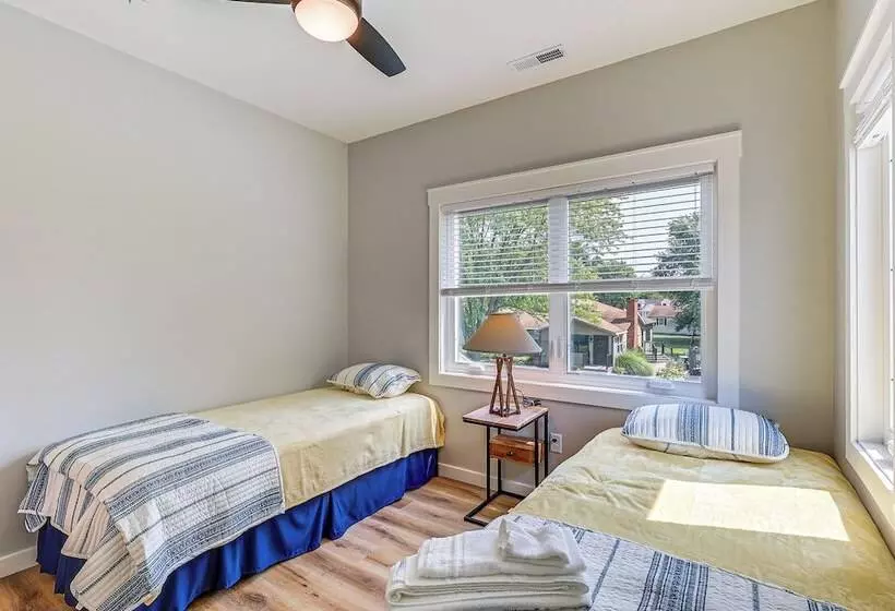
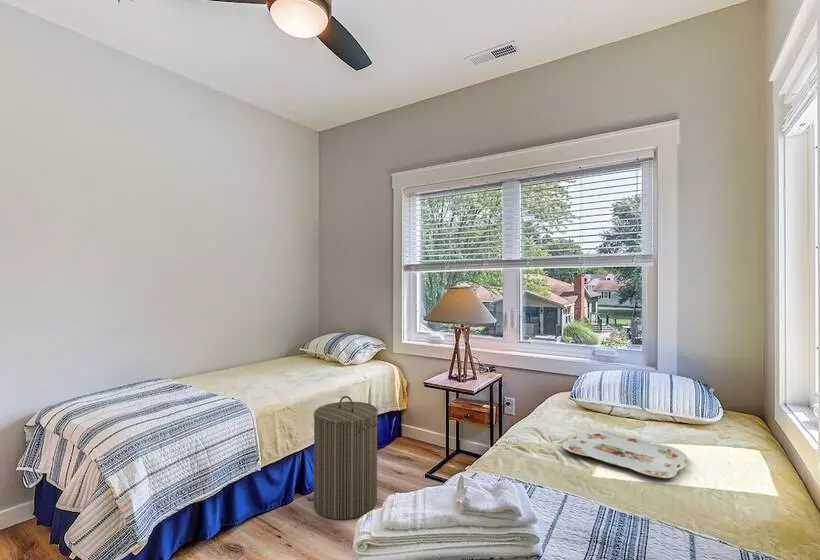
+ laundry hamper (345, 449)
+ serving tray (622, 451)
